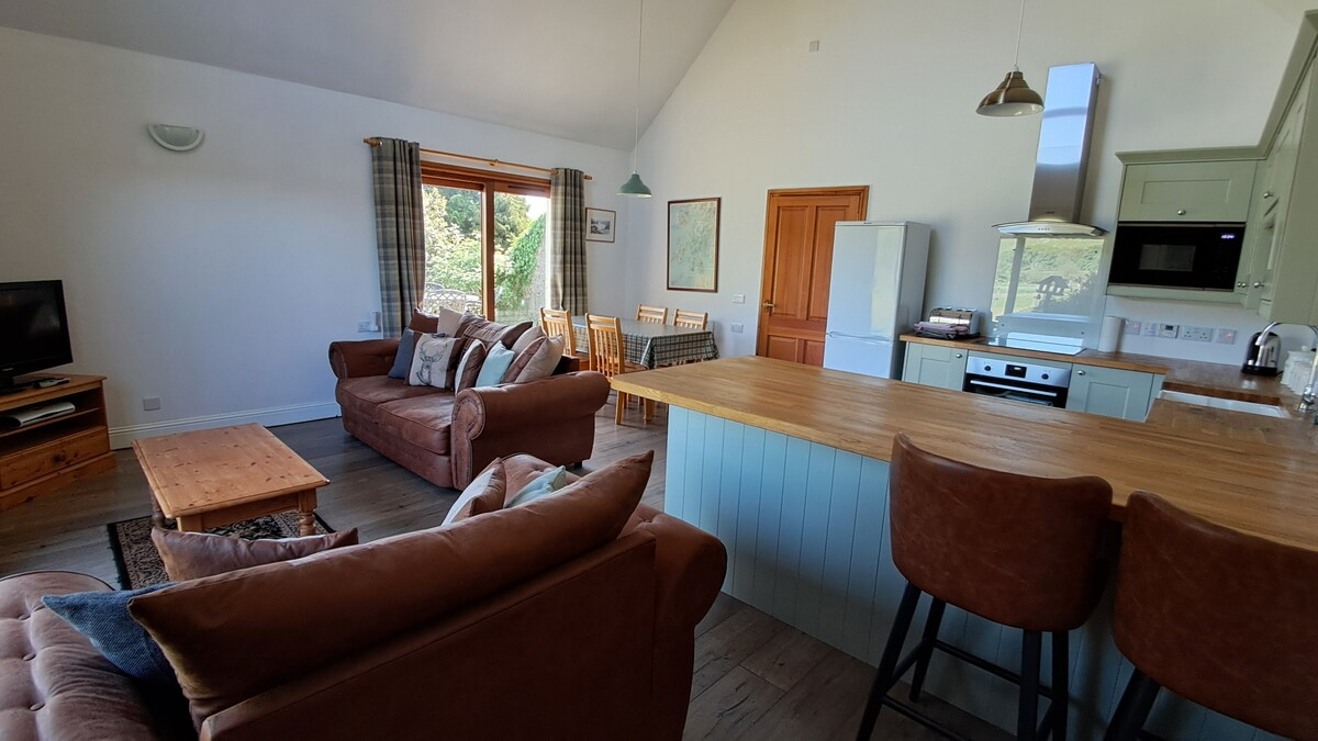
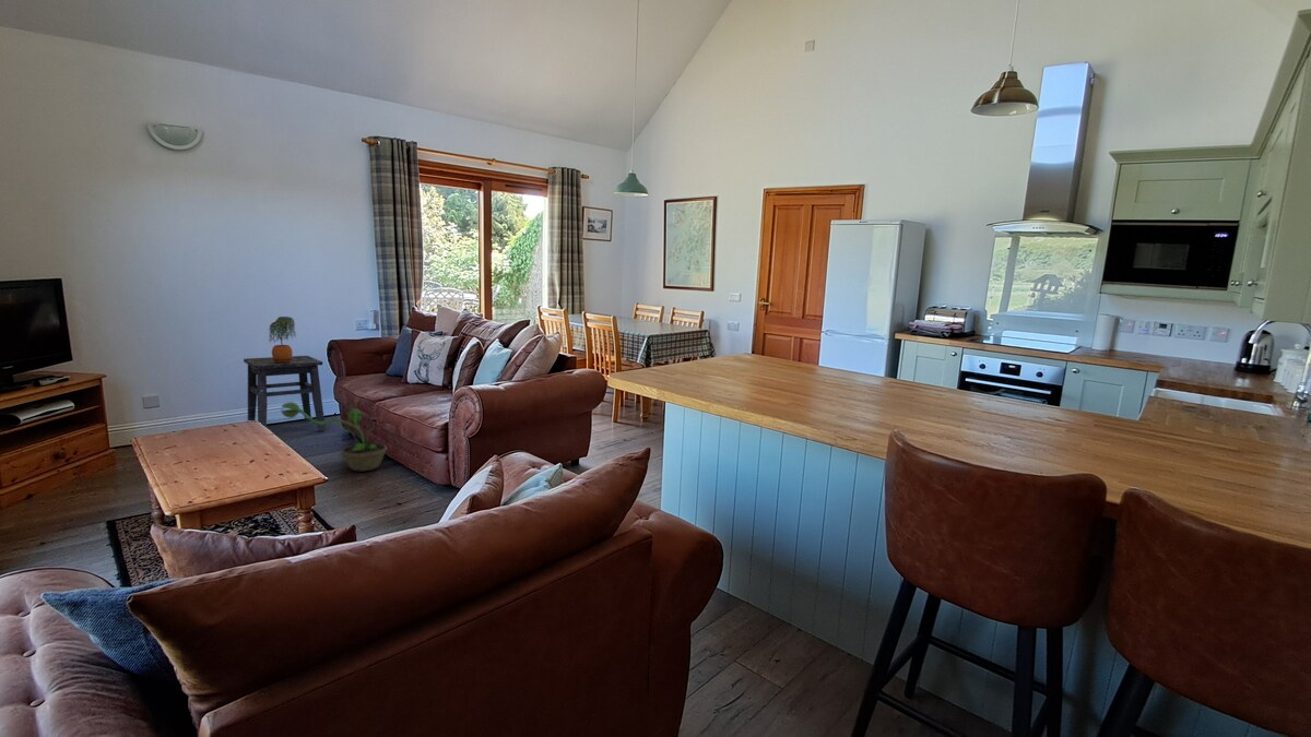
+ side table (284, 394)
+ potted plant (282, 340)
+ decorative plant (324, 425)
